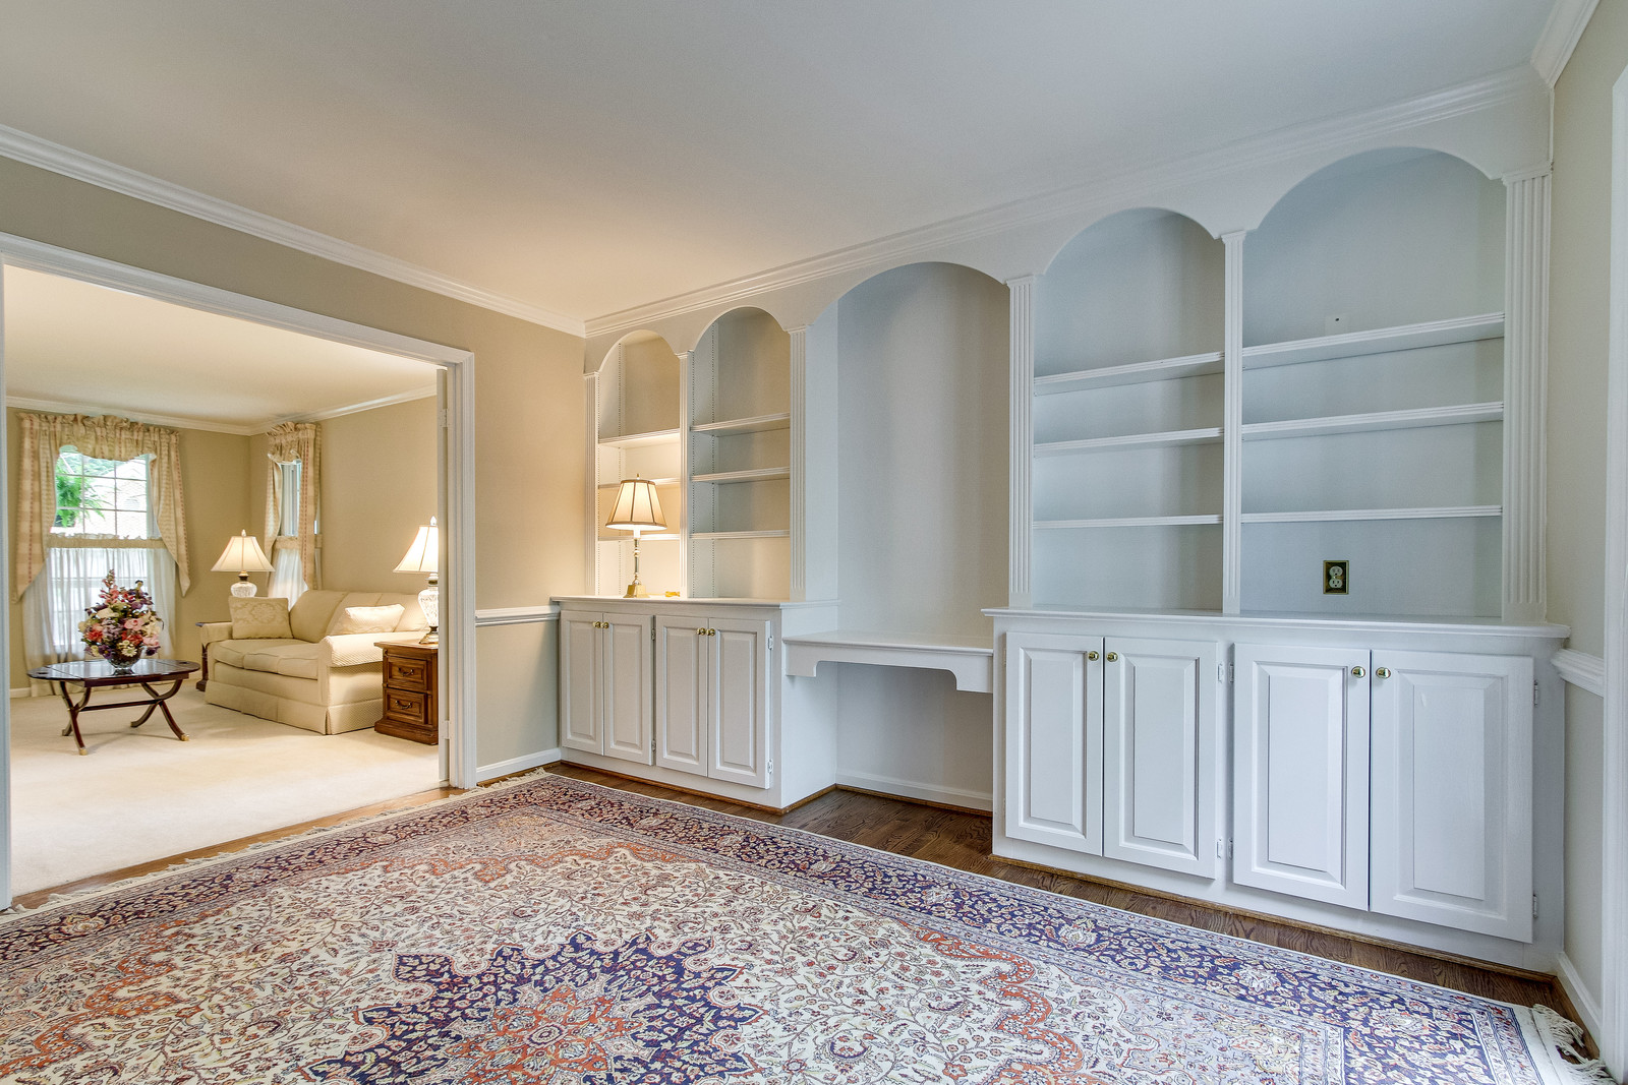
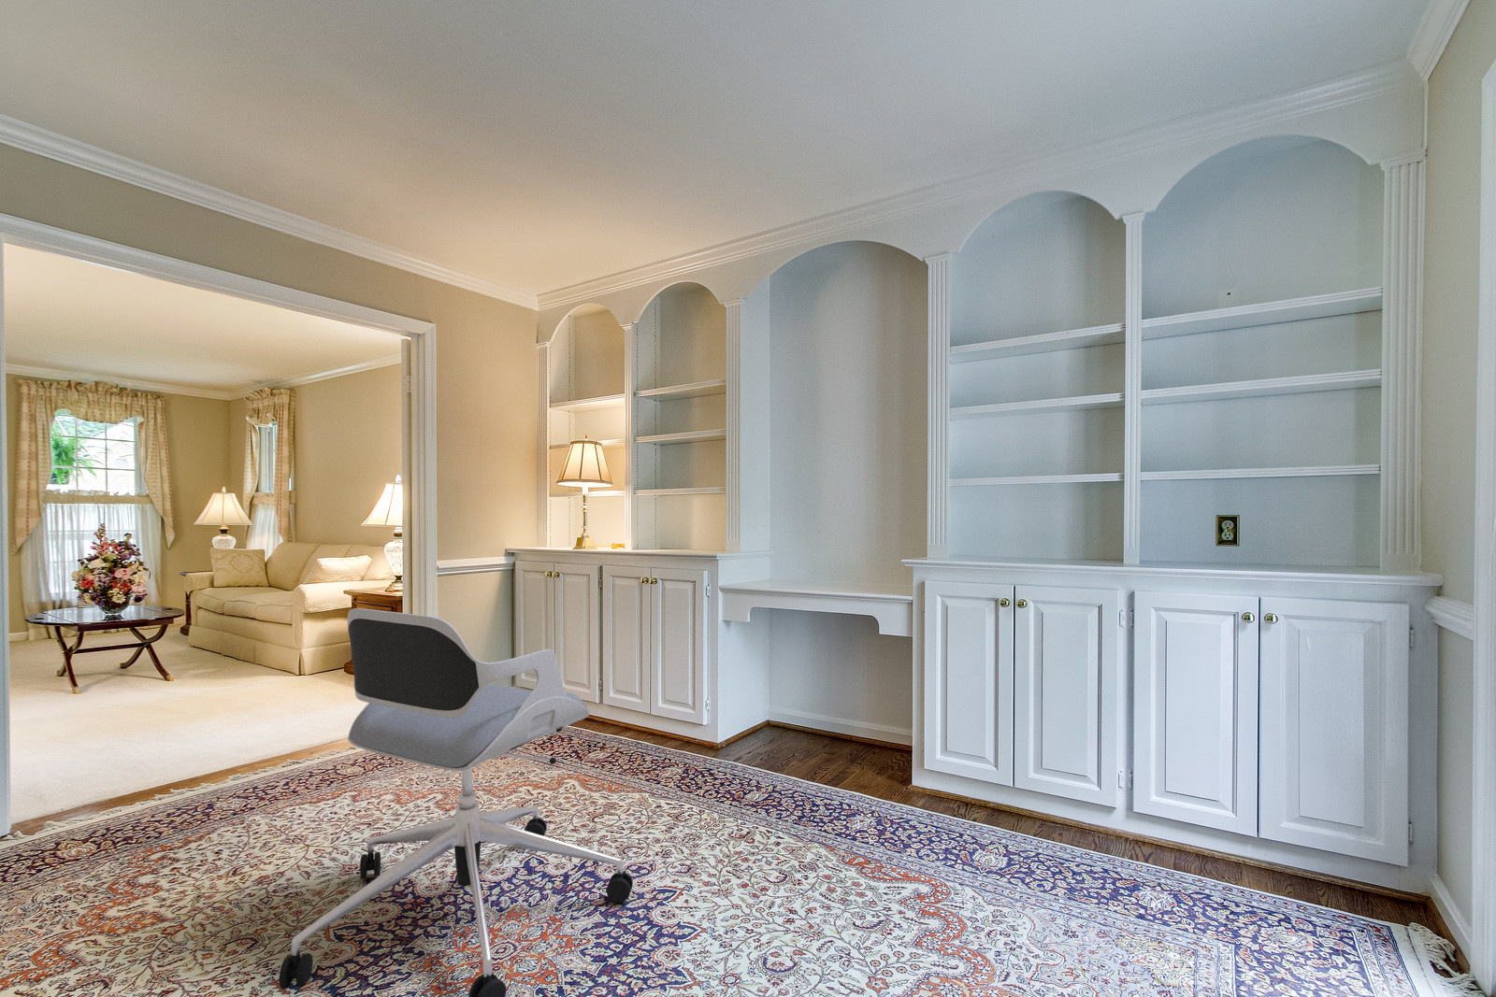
+ office chair (455, 753)
